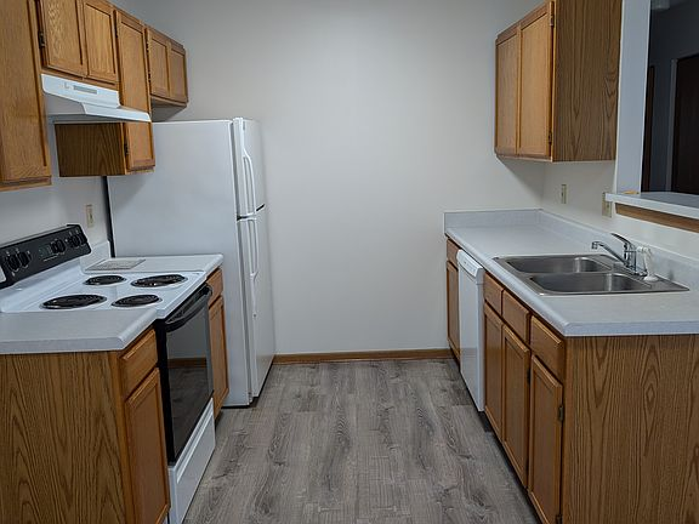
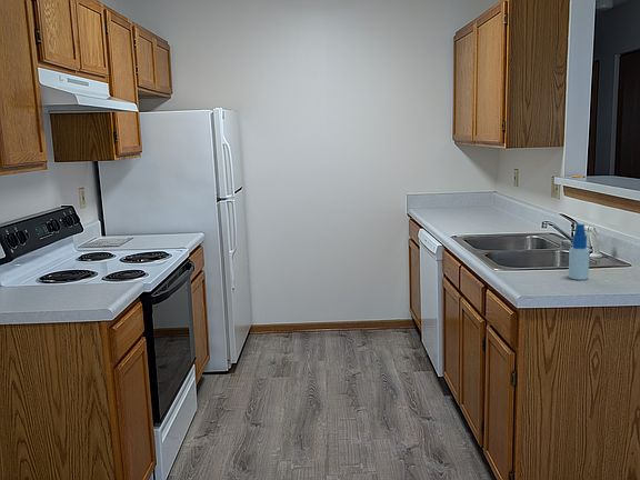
+ spray bottle (579, 251)
